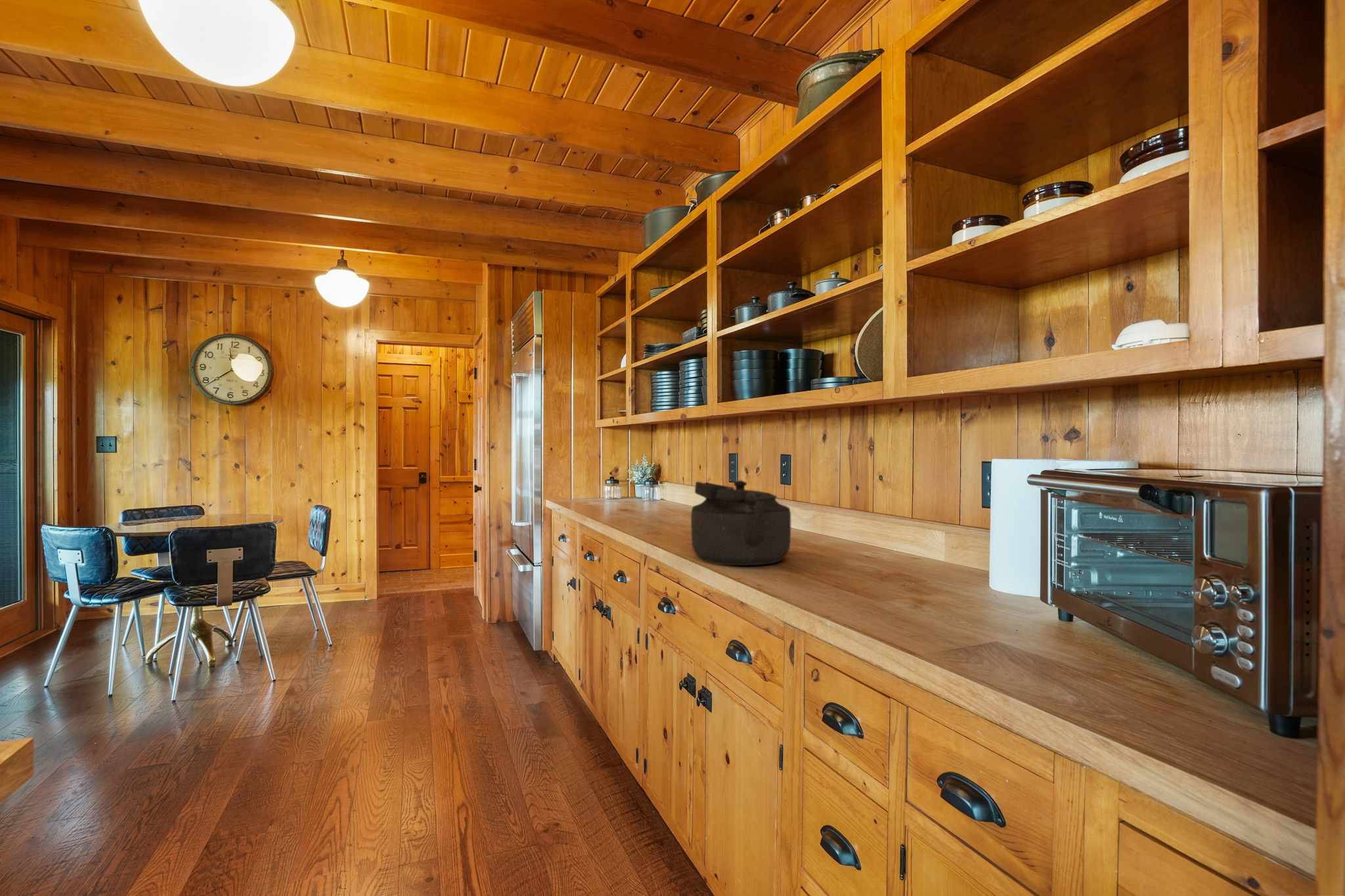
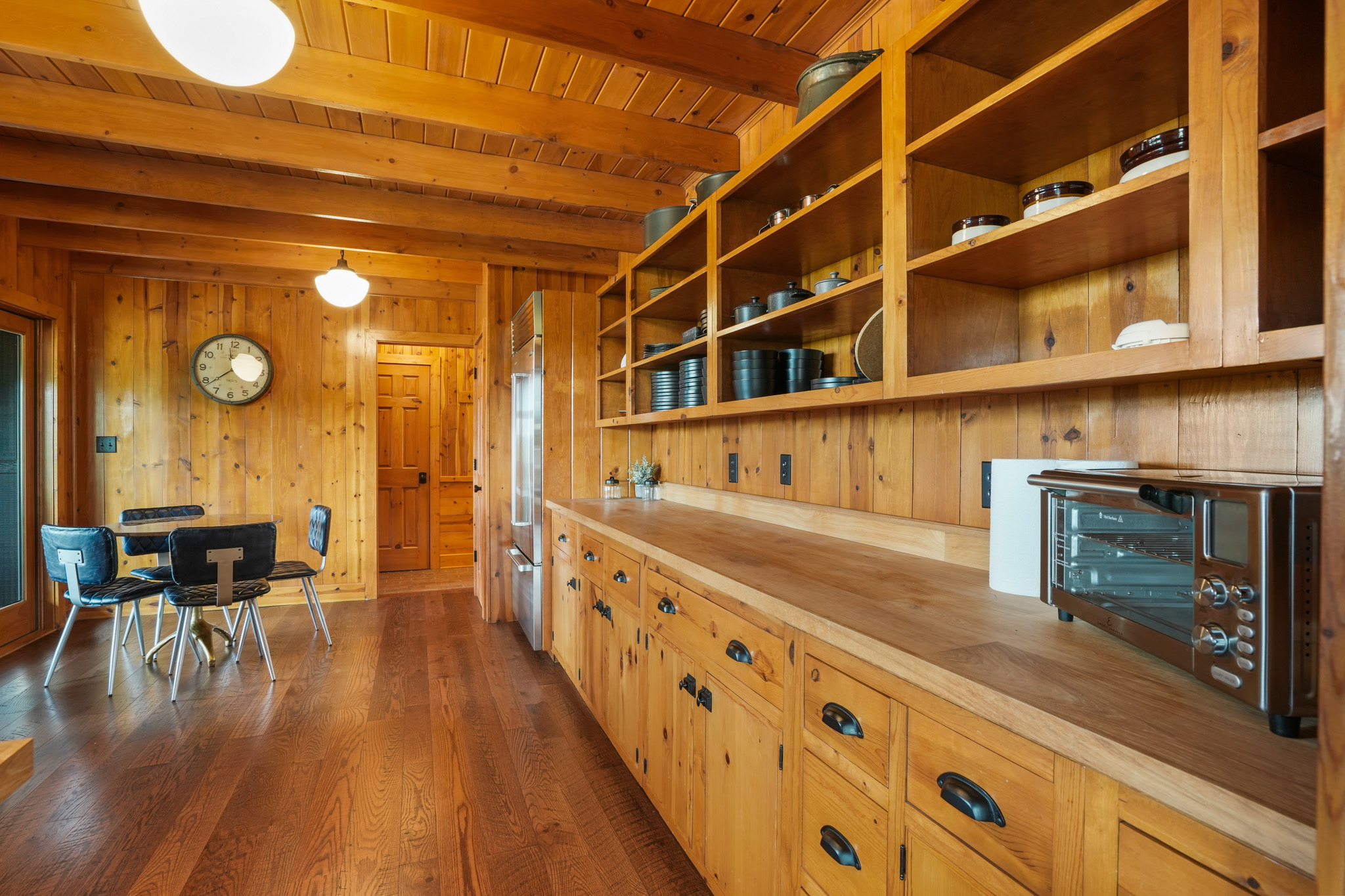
- kettle (739, 519)
